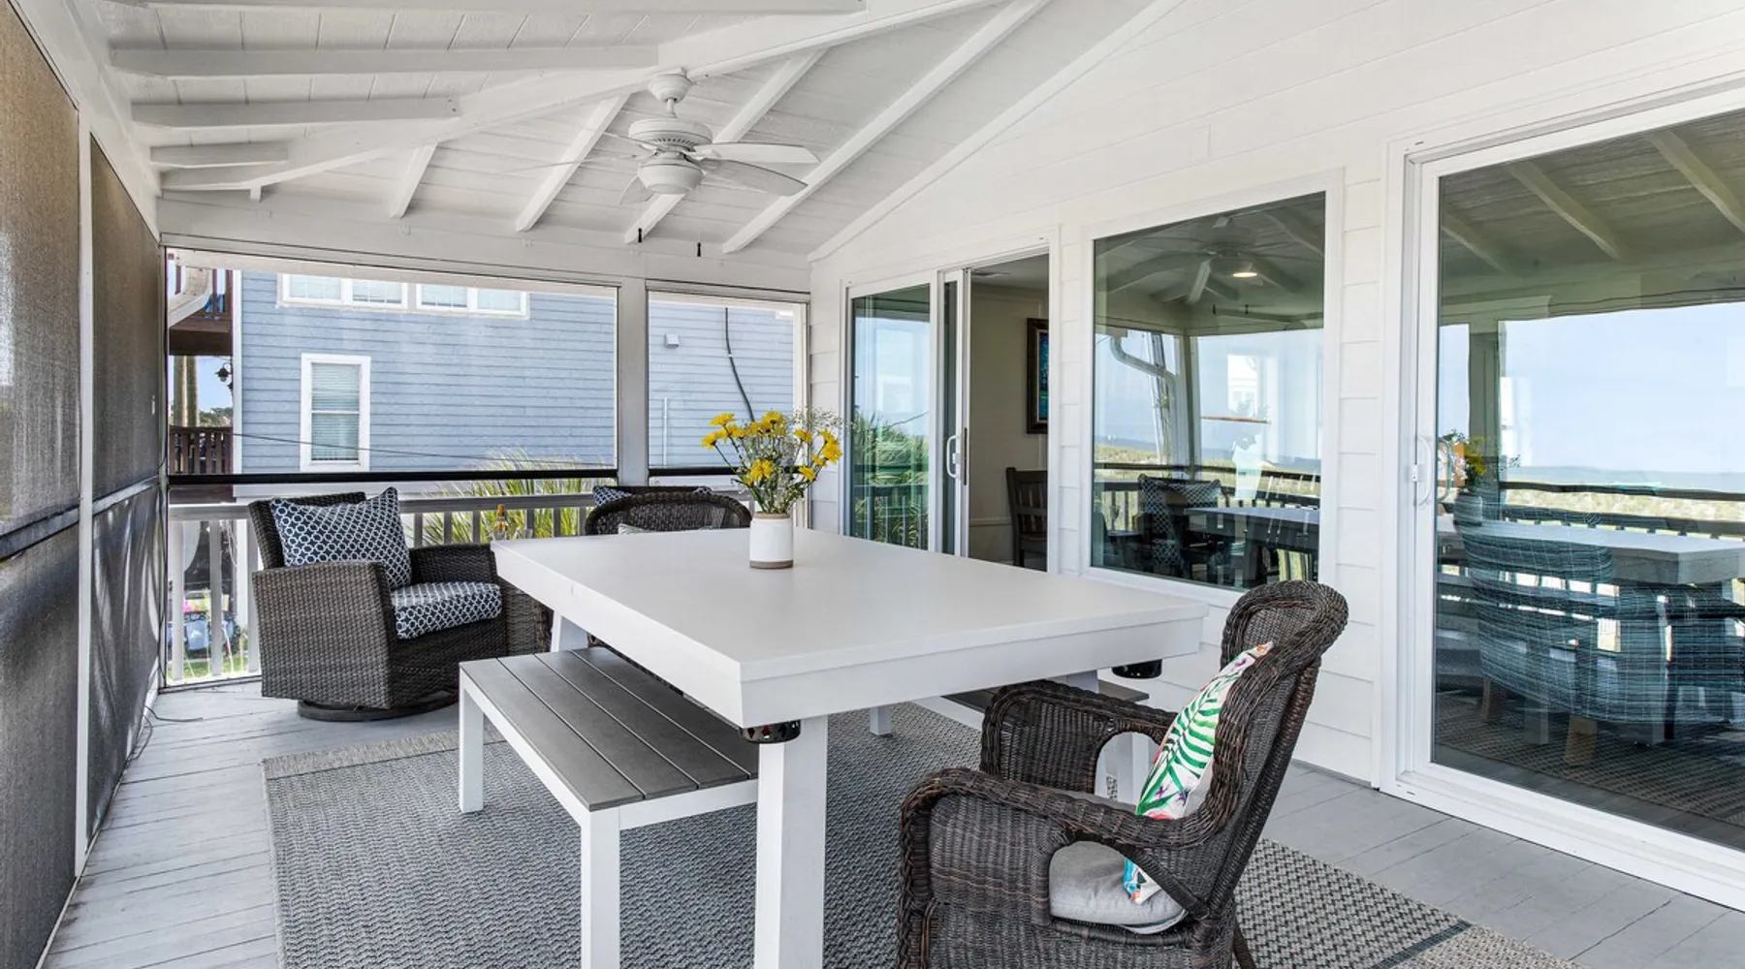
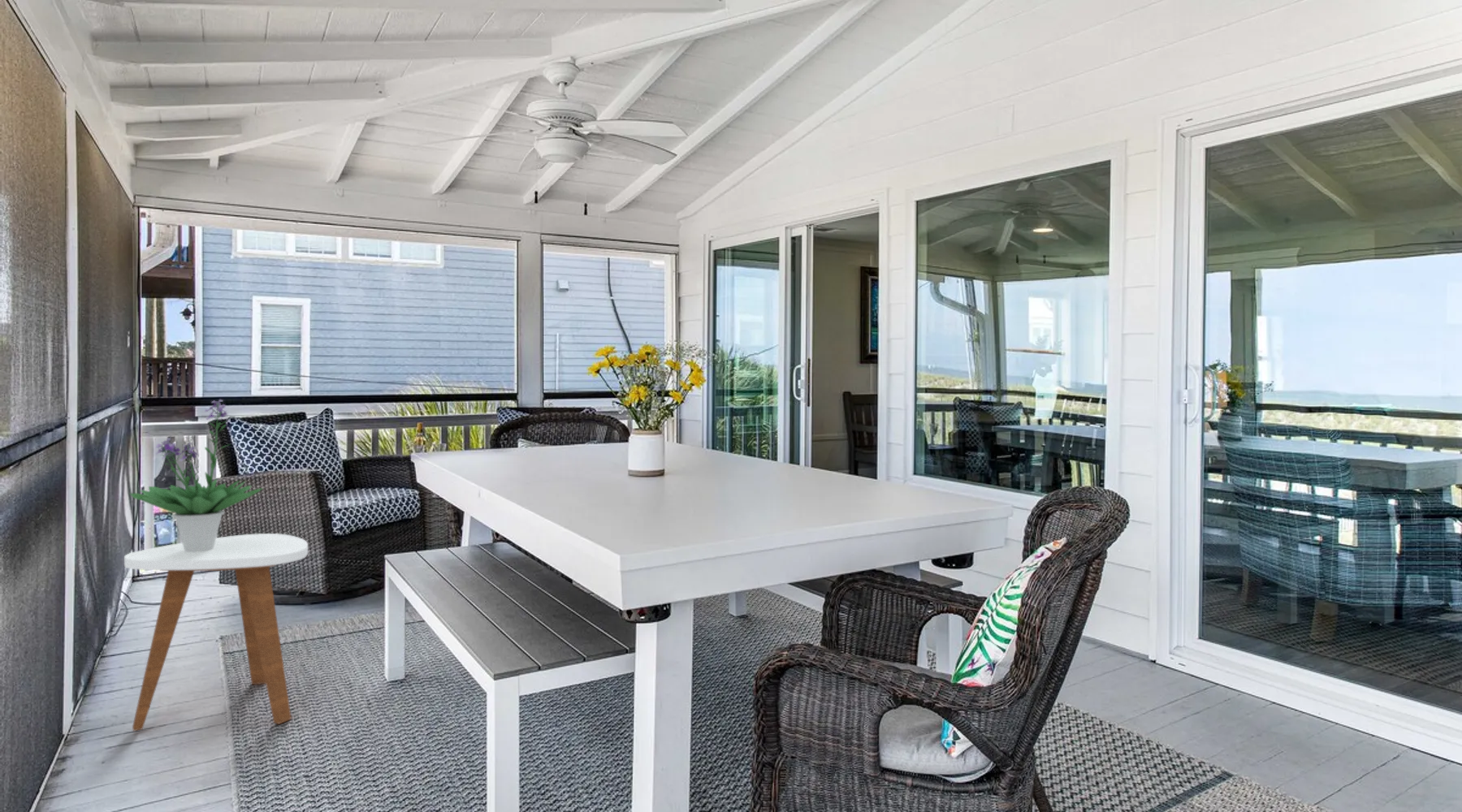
+ potted plant (197, 472)
+ side table (243, 625)
